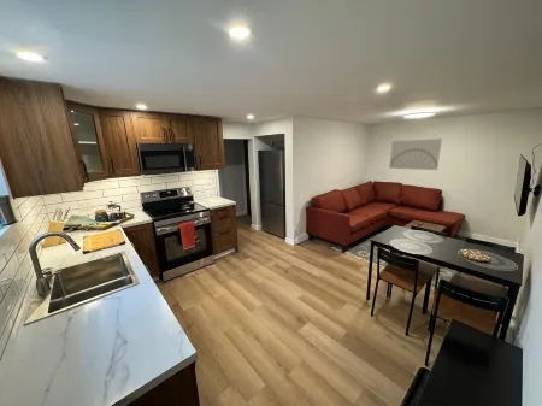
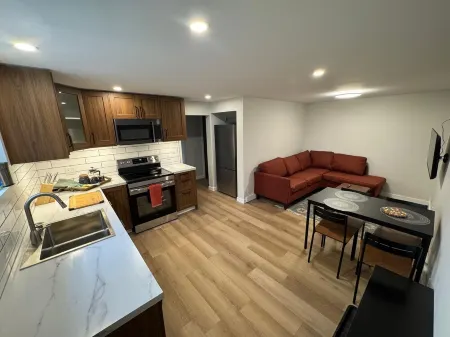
- wall art (413, 154)
